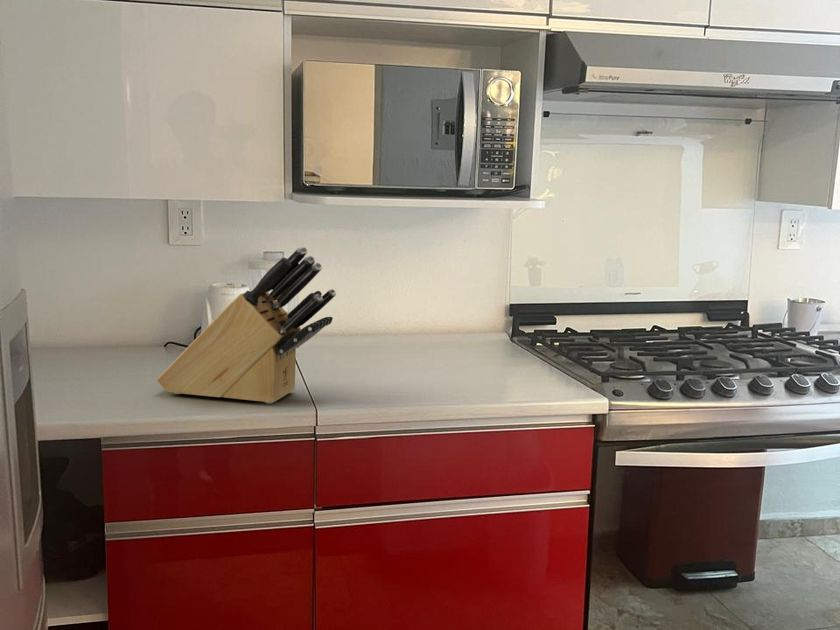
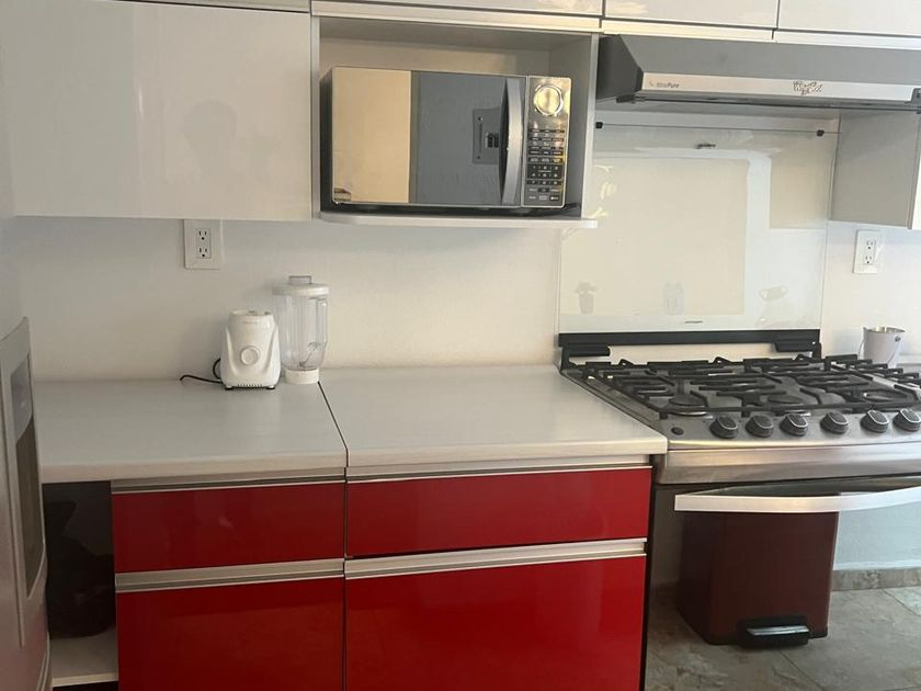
- knife block (247, 321)
